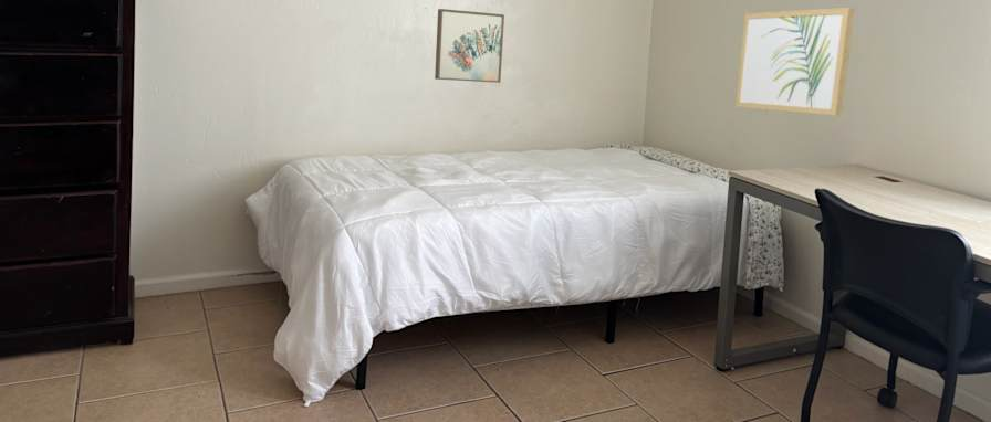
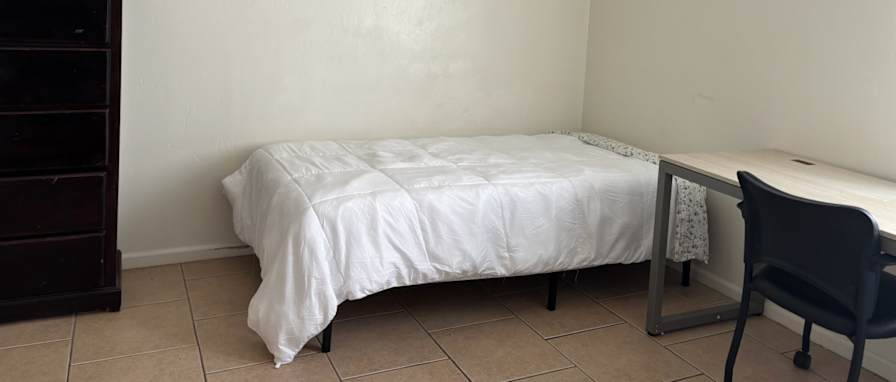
- wall art (790, 61)
- wall art (469, 46)
